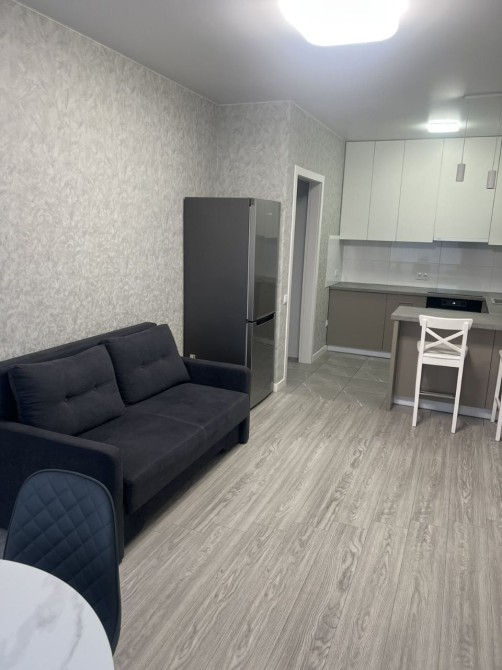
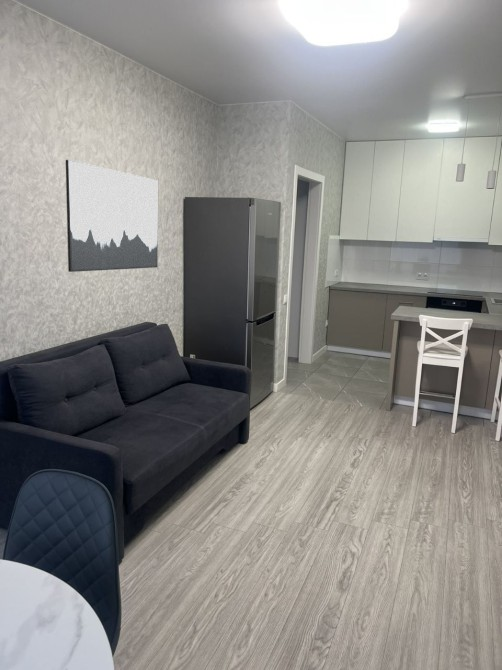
+ wall art (118, 221)
